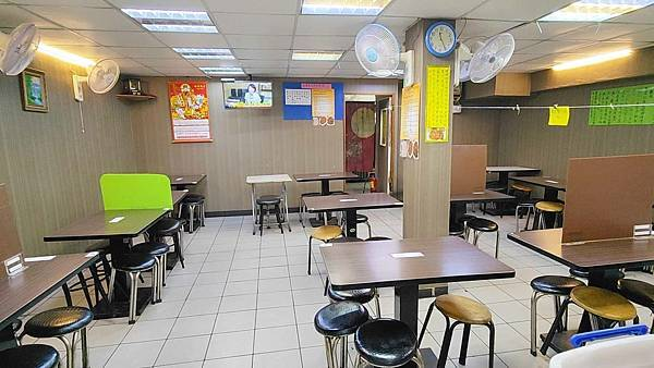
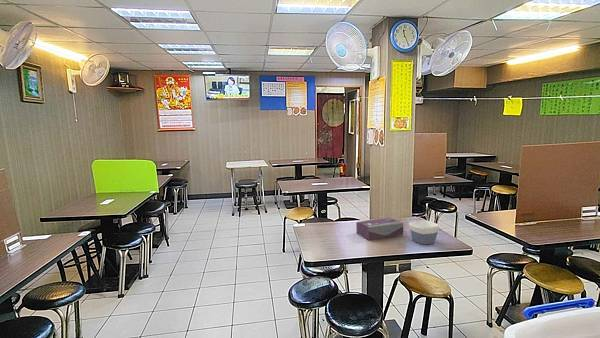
+ bowl (423, 232)
+ tissue box (379, 227)
